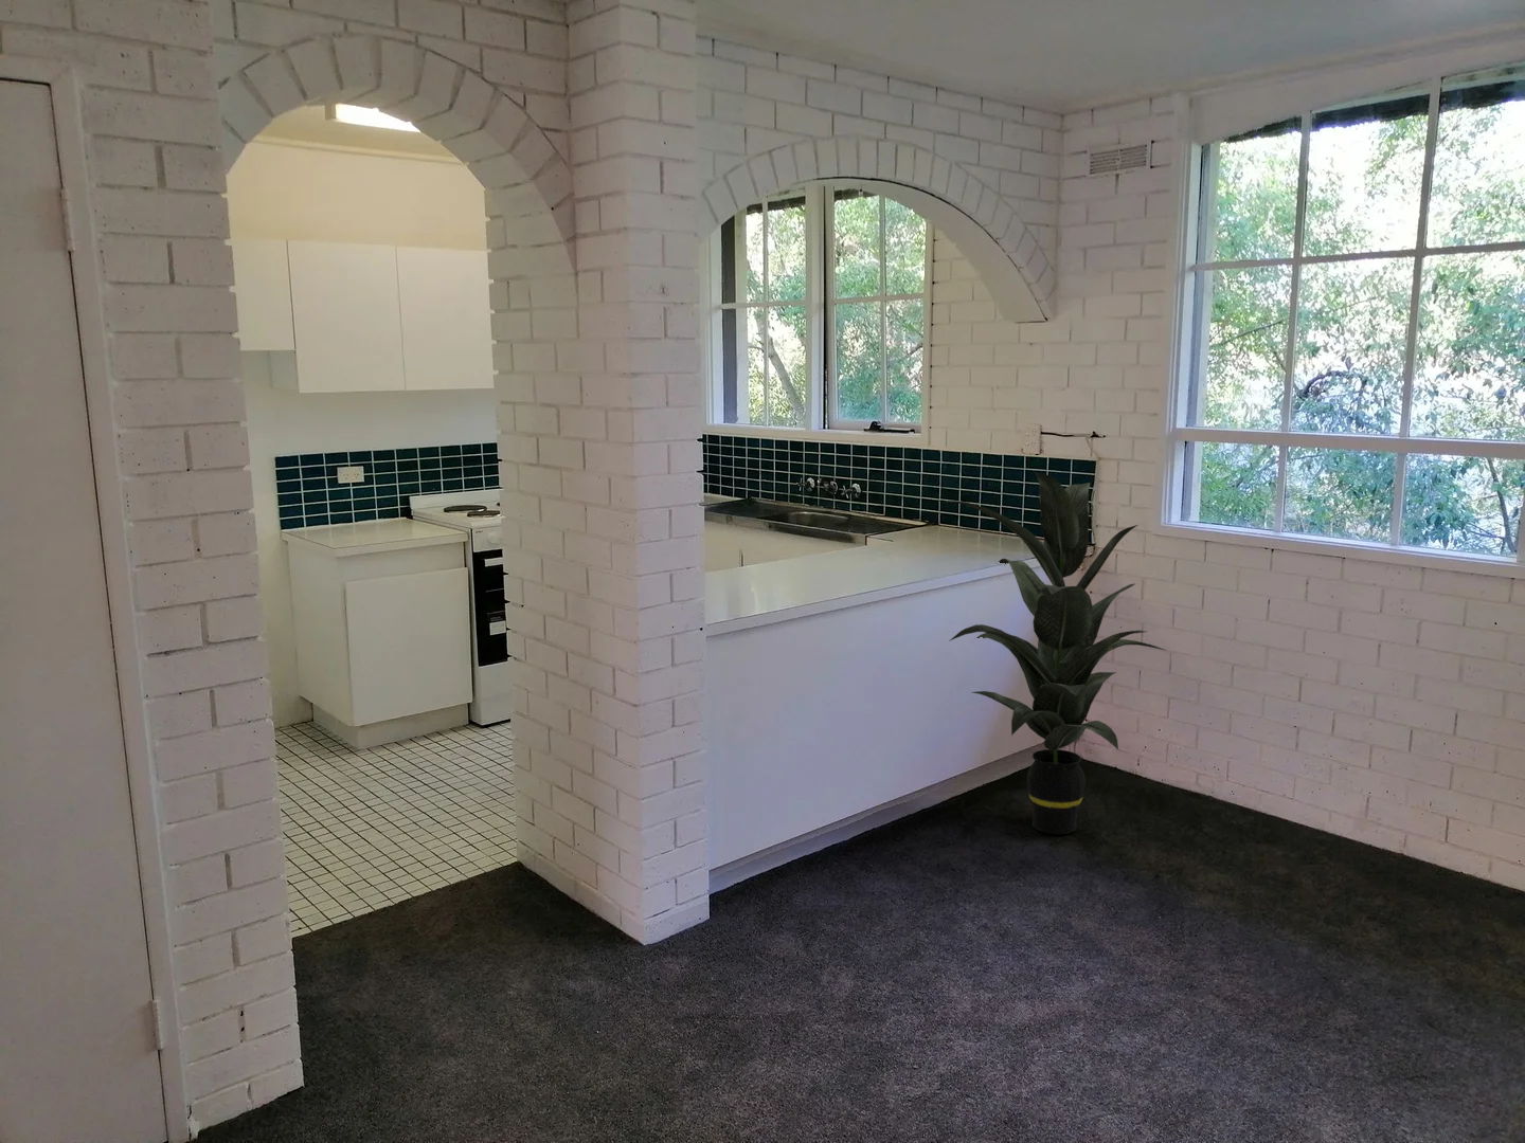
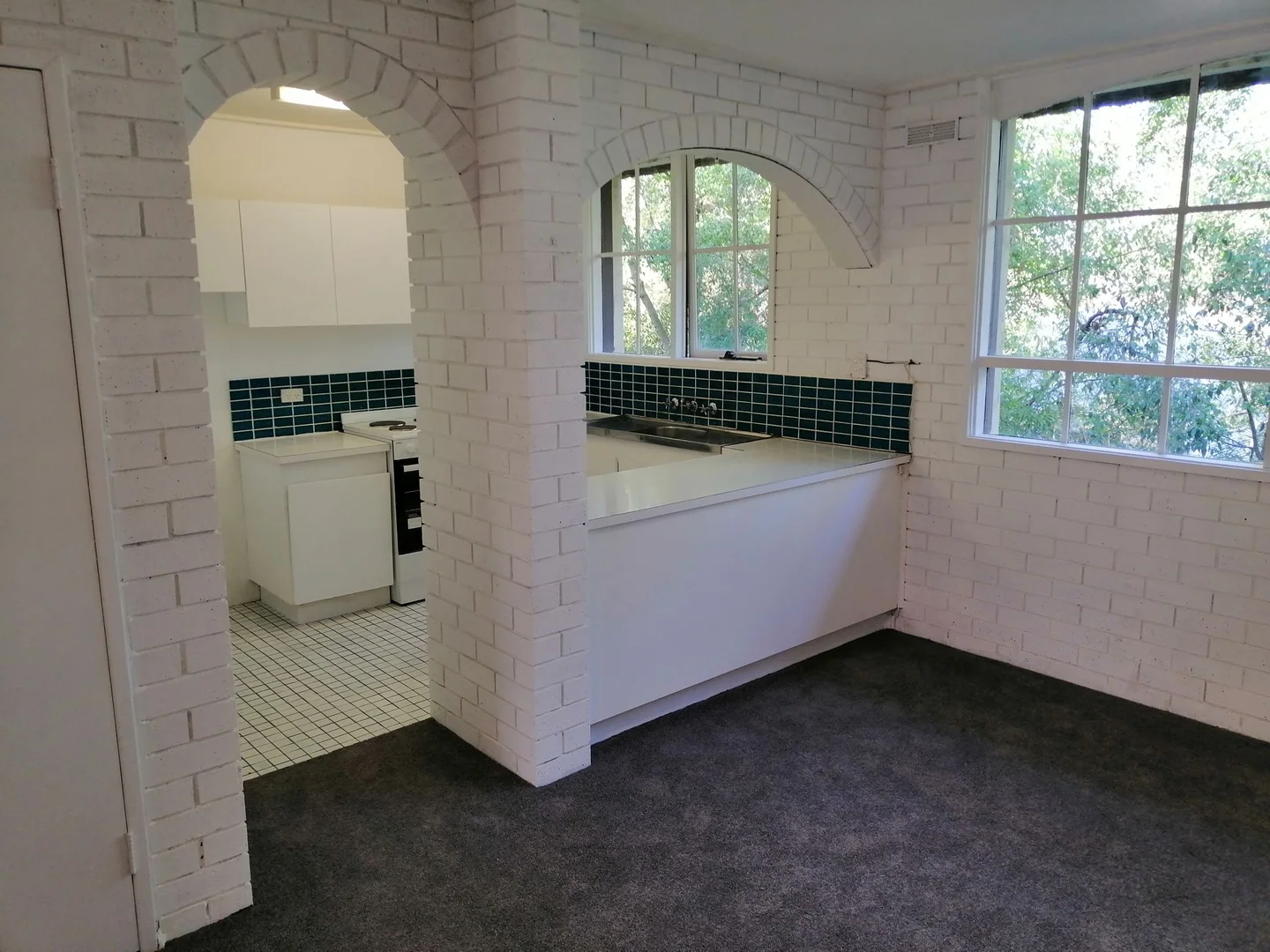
- indoor plant (1045, 652)
